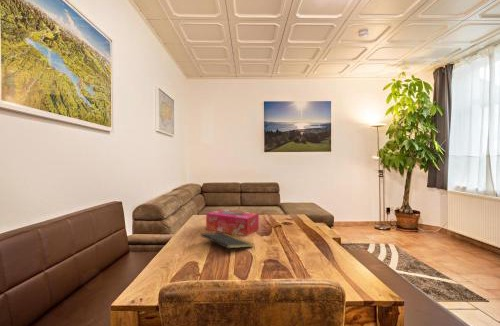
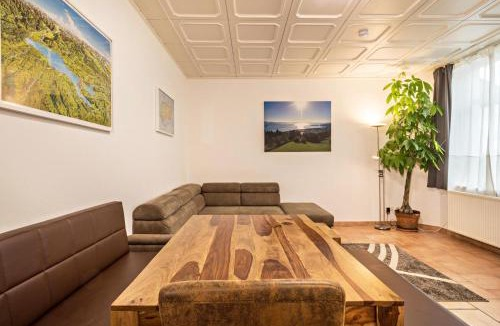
- notepad (226, 239)
- tissue box (232, 221)
